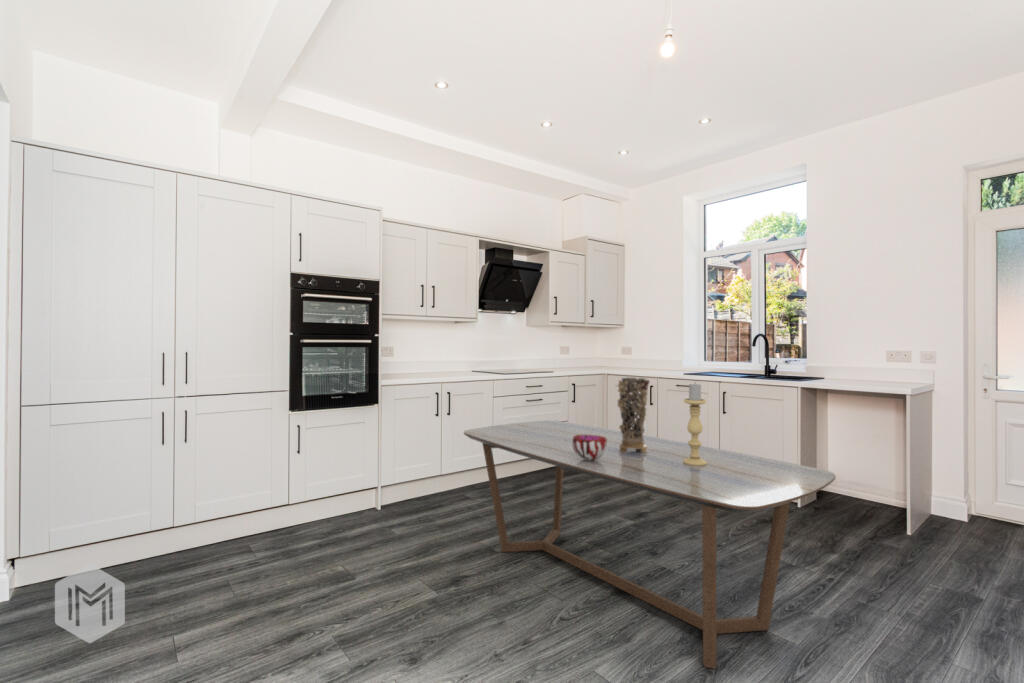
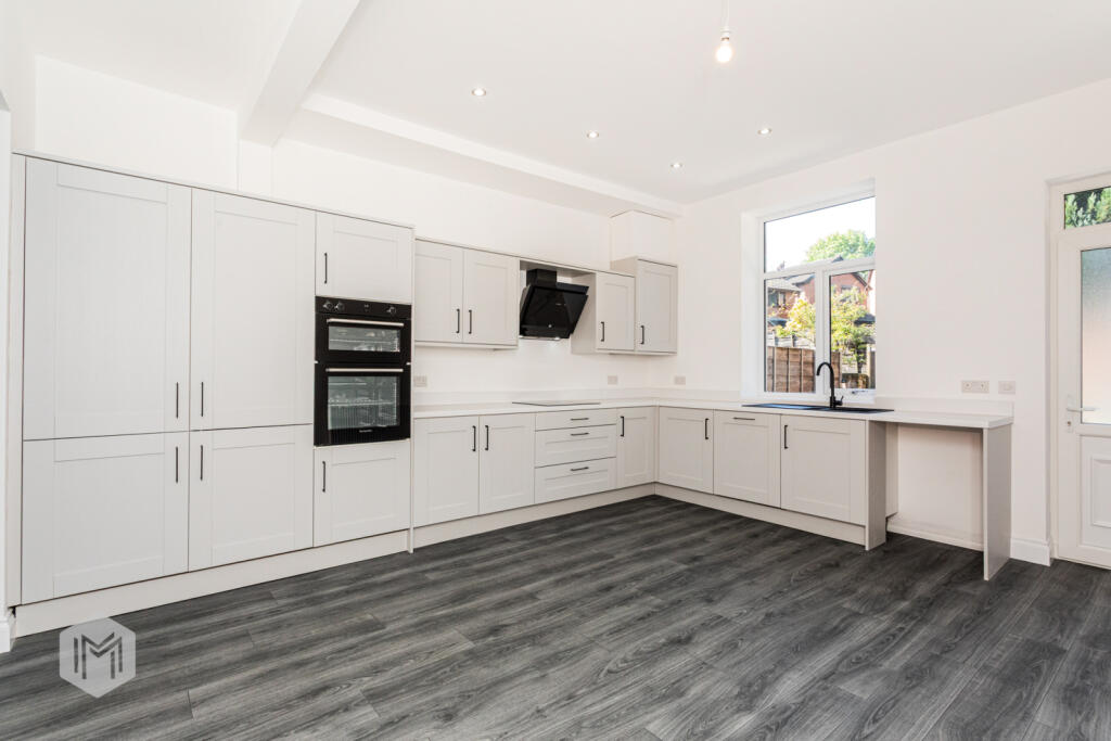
- decorative vase (635, 414)
- decorative bowl (589, 448)
- candle holder (694, 422)
- dining table (620, 483)
